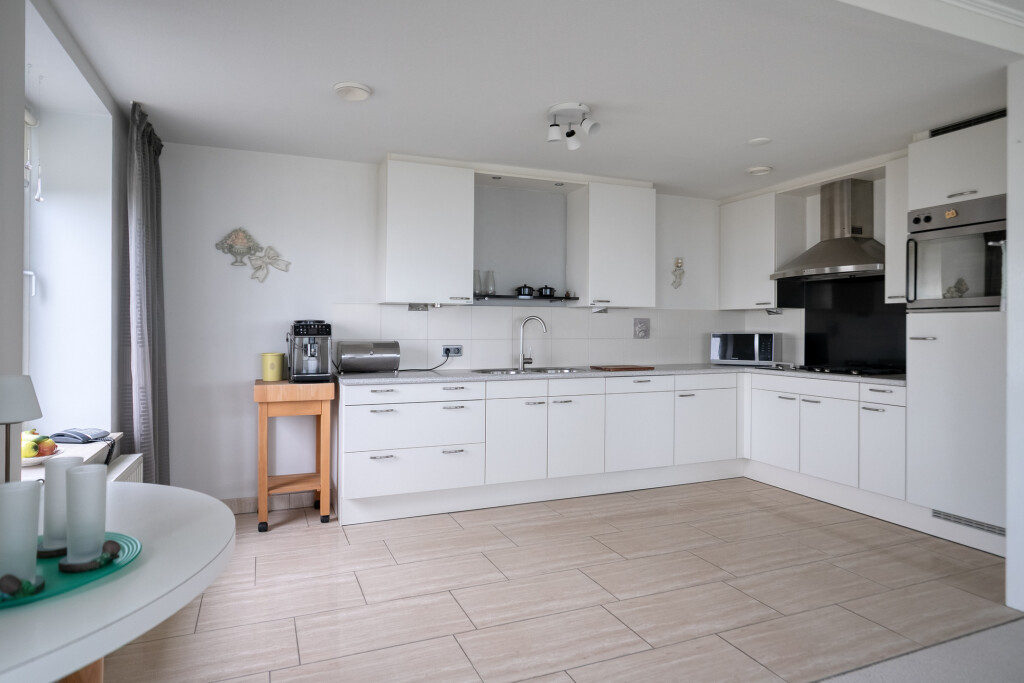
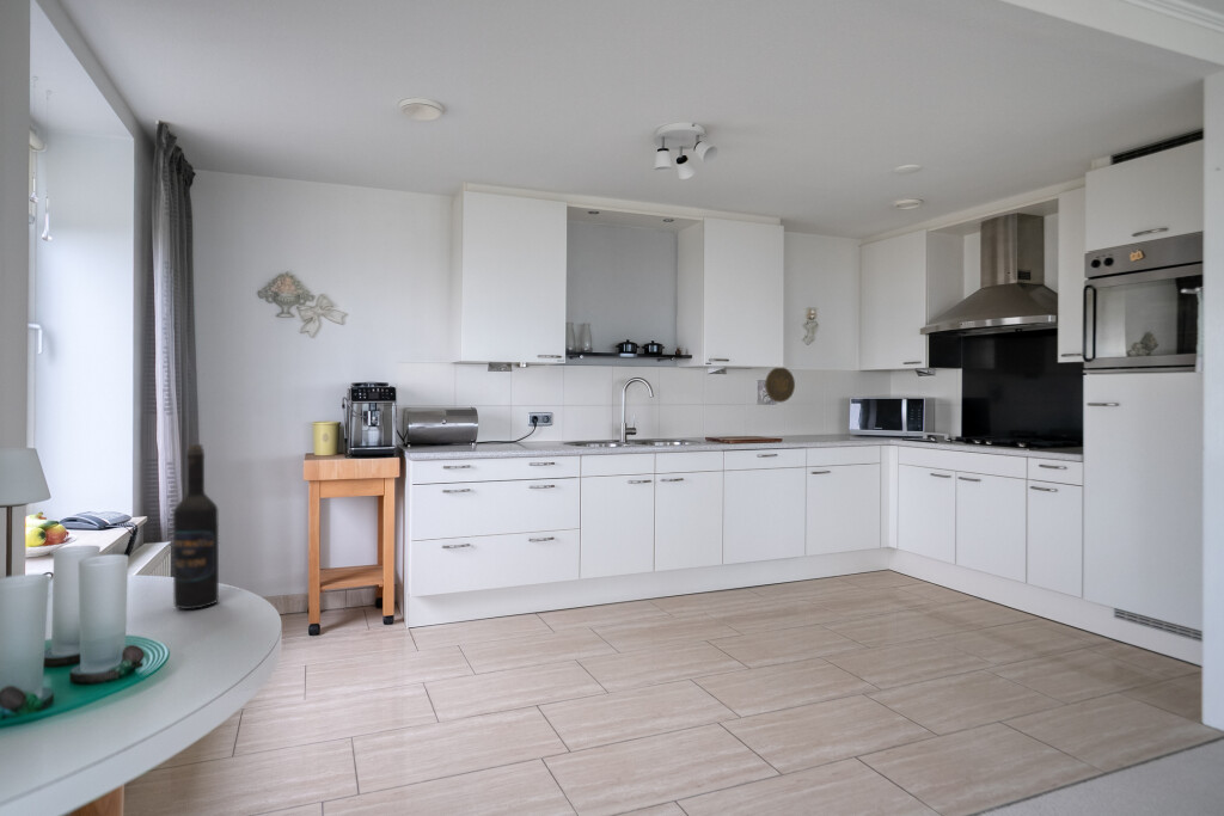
+ wine bottle (196, 524)
+ decorative plate (781, 384)
